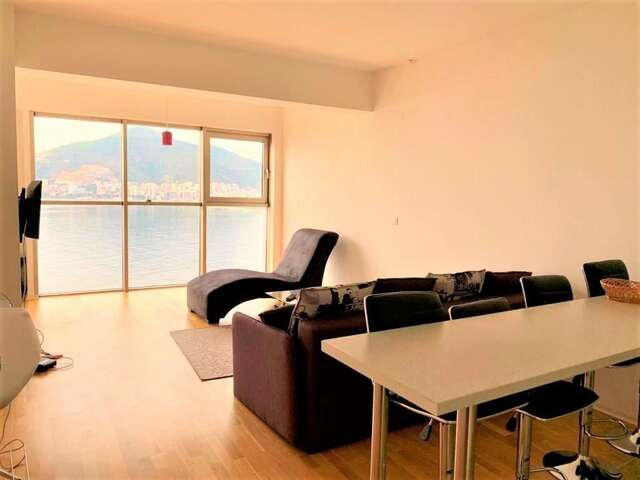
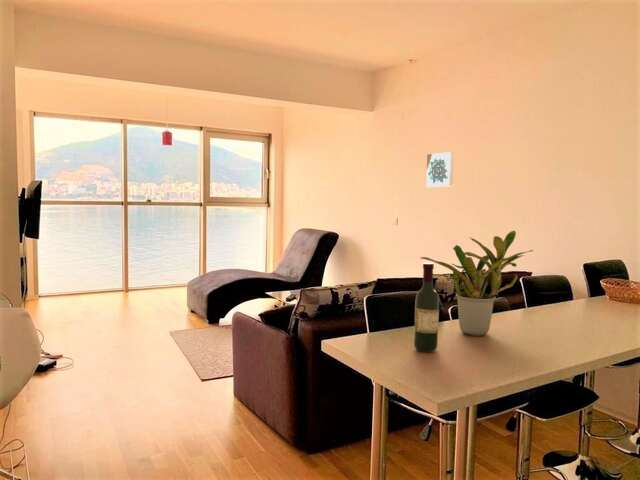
+ potted plant (485, 282)
+ wall art (439, 170)
+ wine bottle (427, 306)
